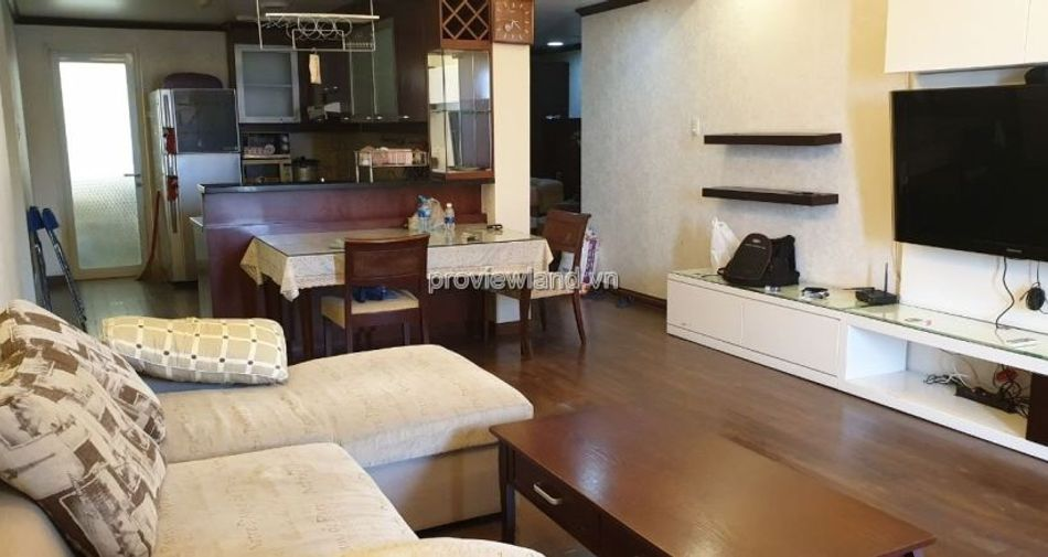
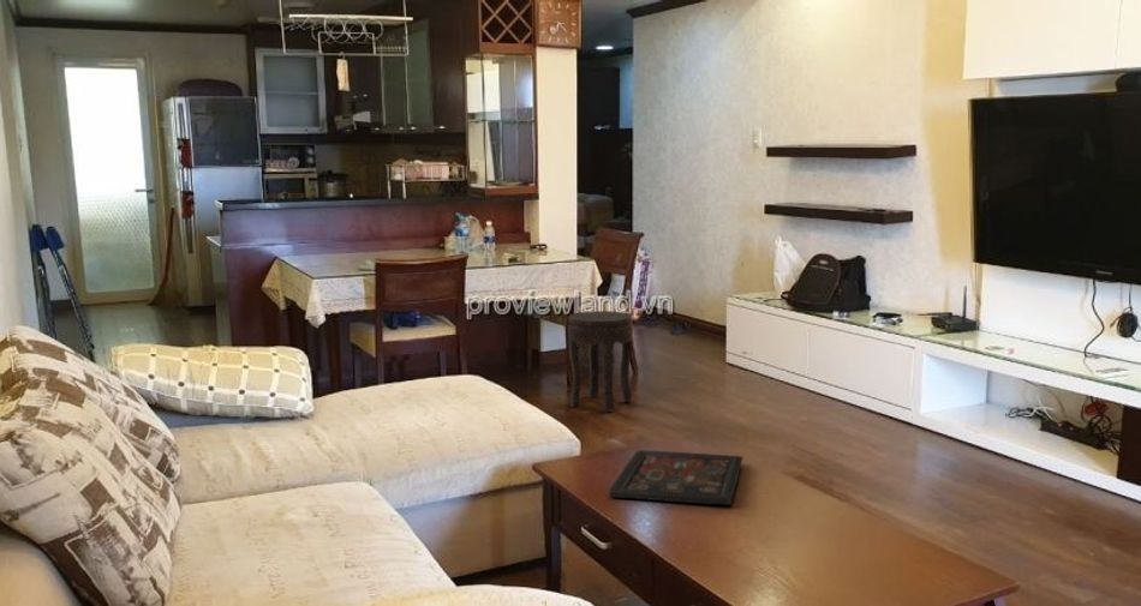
+ decorative tray (679, 475)
+ side table (598, 360)
